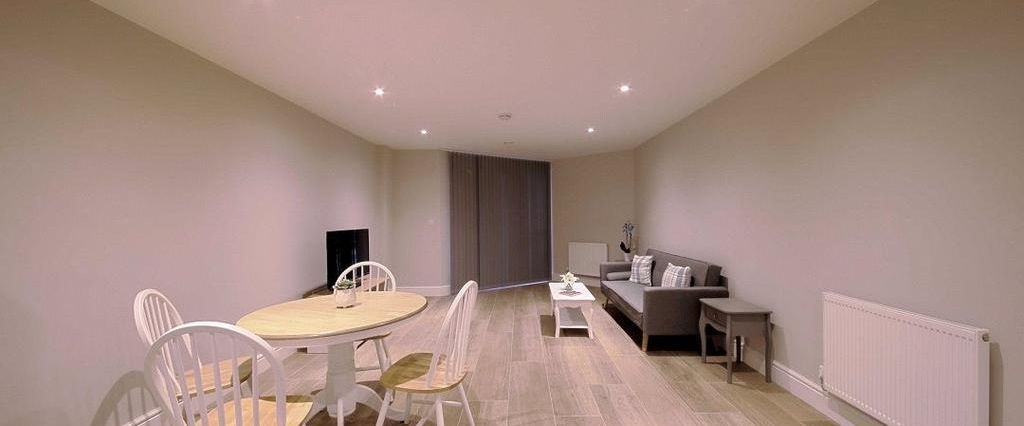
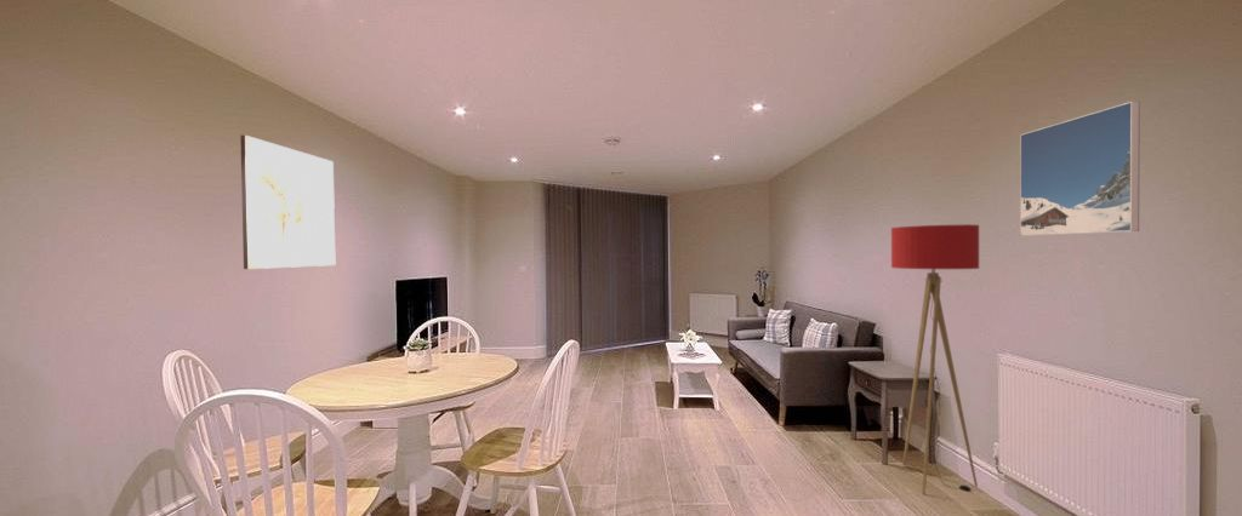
+ wall art (294, 208)
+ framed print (1072, 177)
+ floor lamp (933, 354)
